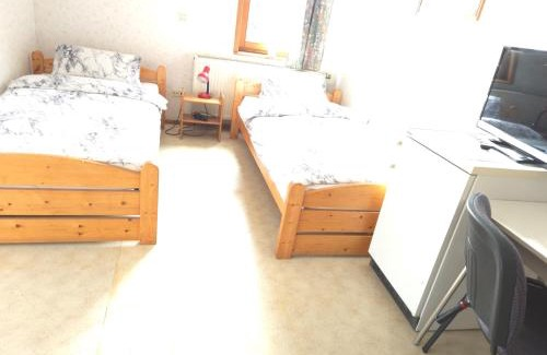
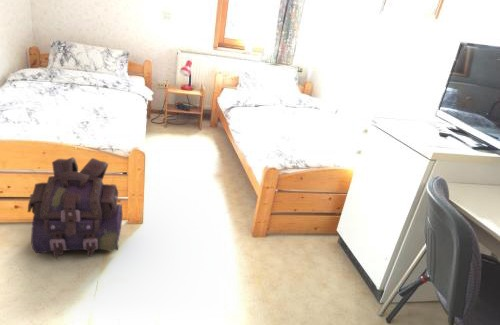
+ backpack (78, 205)
